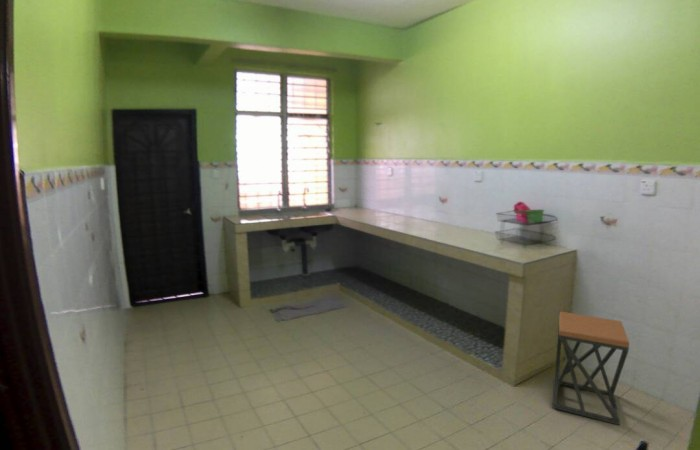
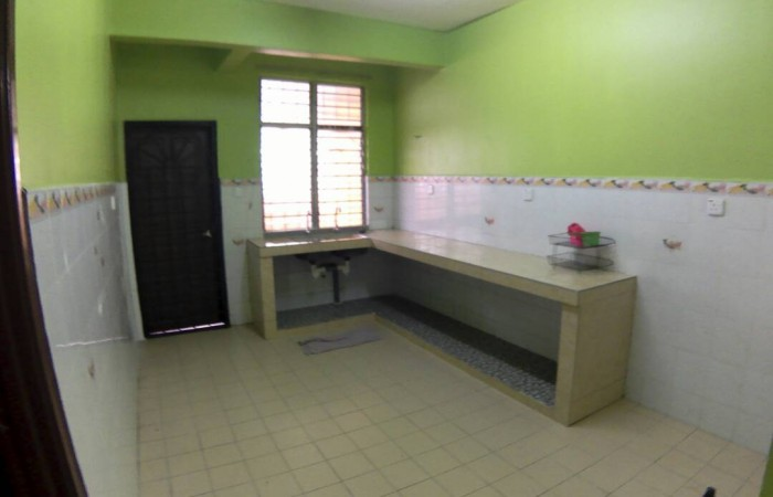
- stool (583, 360)
